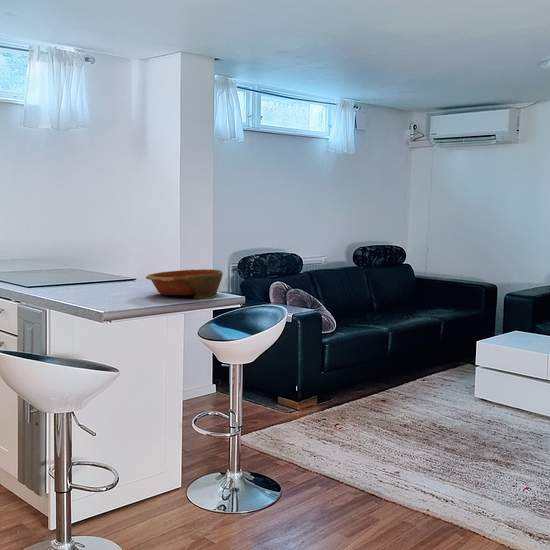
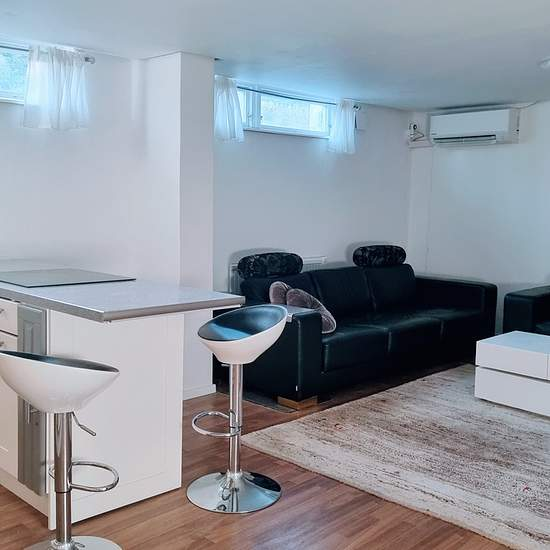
- bowl (184, 282)
